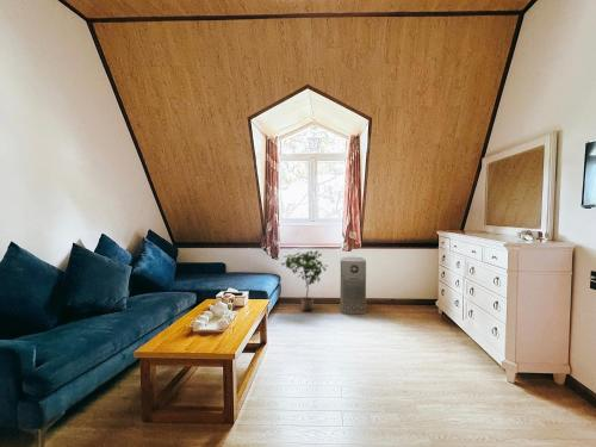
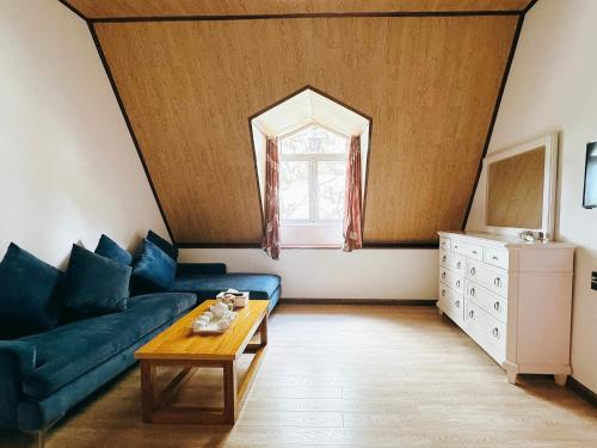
- air purifier (352, 284)
- potted plant (305, 280)
